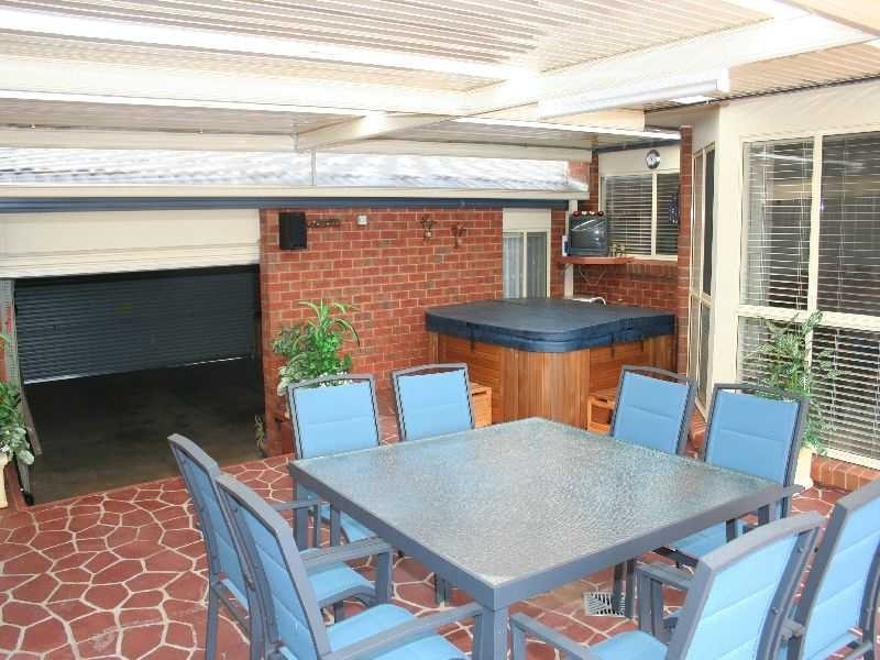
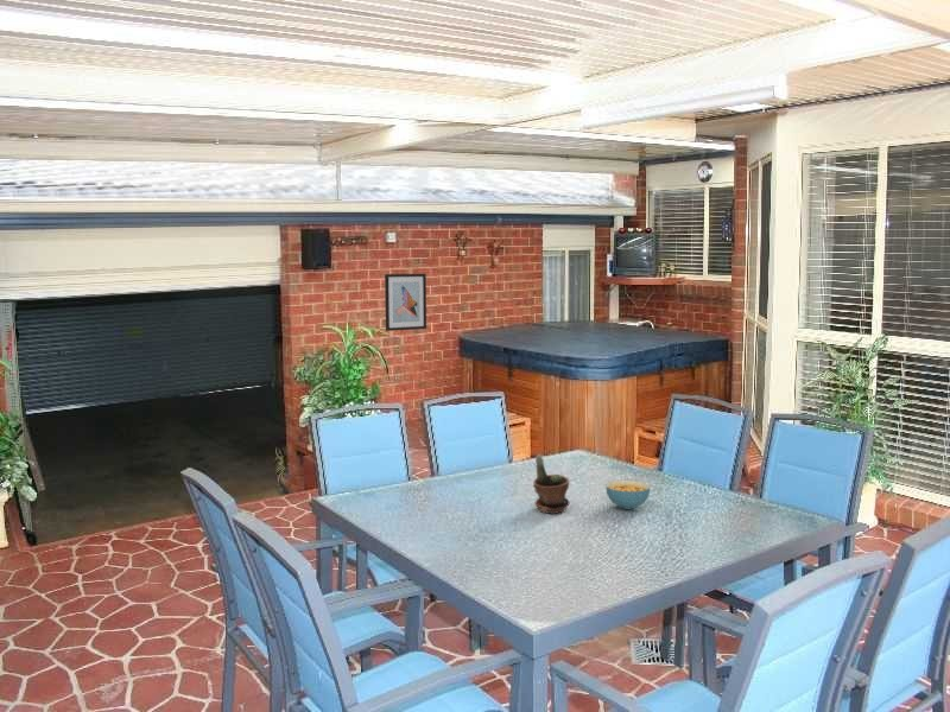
+ cereal bowl (627, 496)
+ potted plant (551, 482)
+ wall art (405, 301)
